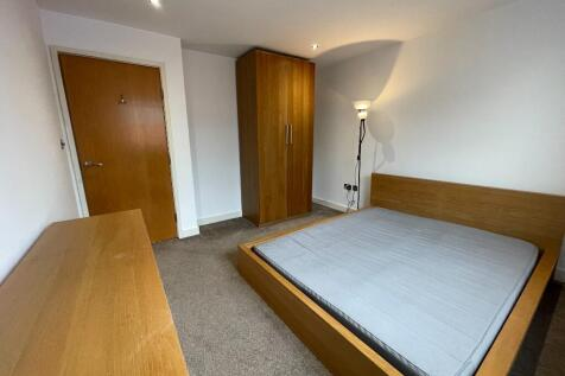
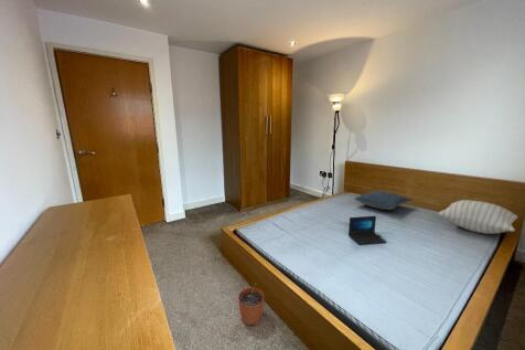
+ pillow (383, 200)
+ laptop (367, 229)
+ pillow (476, 215)
+ plant pot (250, 301)
